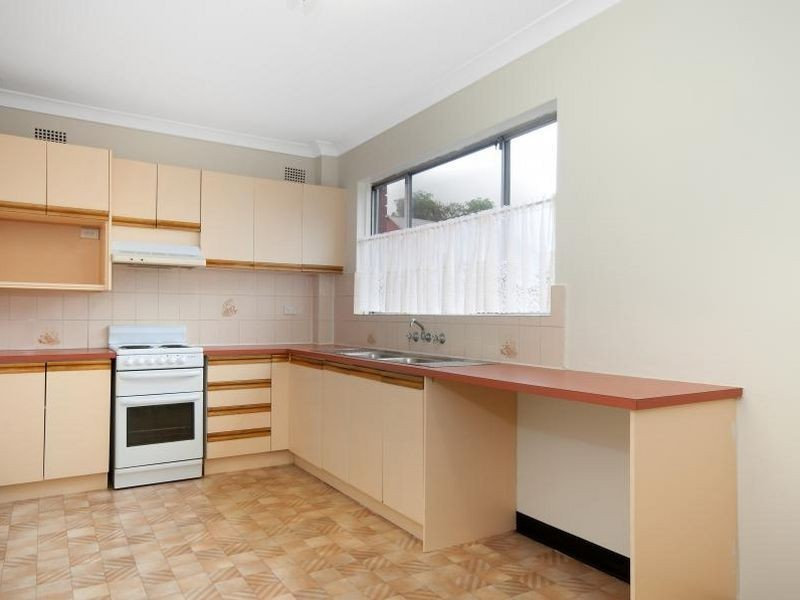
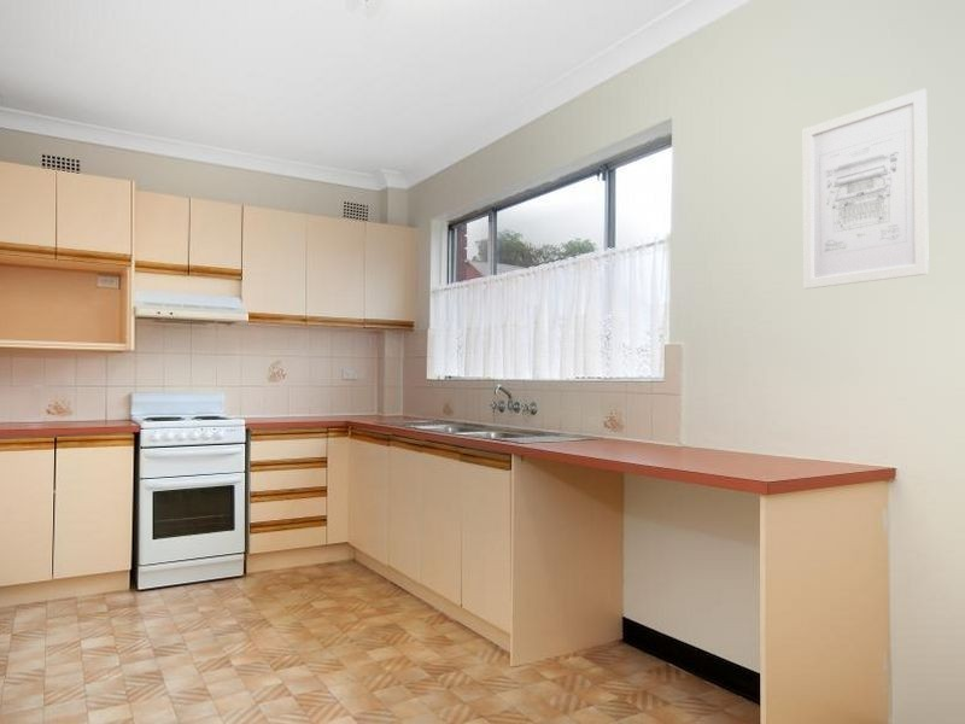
+ wall art (860, 195)
